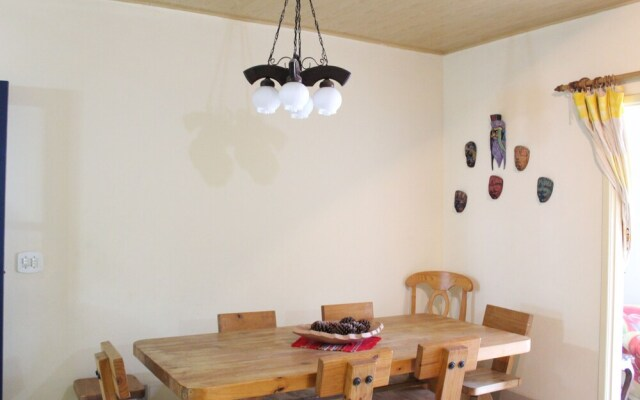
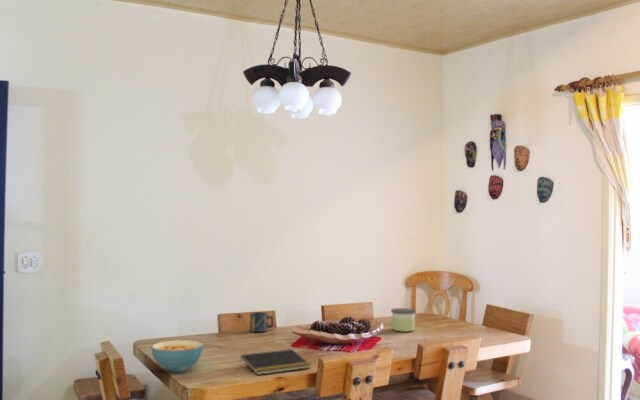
+ cereal bowl (177, 357)
+ cup (261, 322)
+ notepad (275, 361)
+ candle (403, 319)
